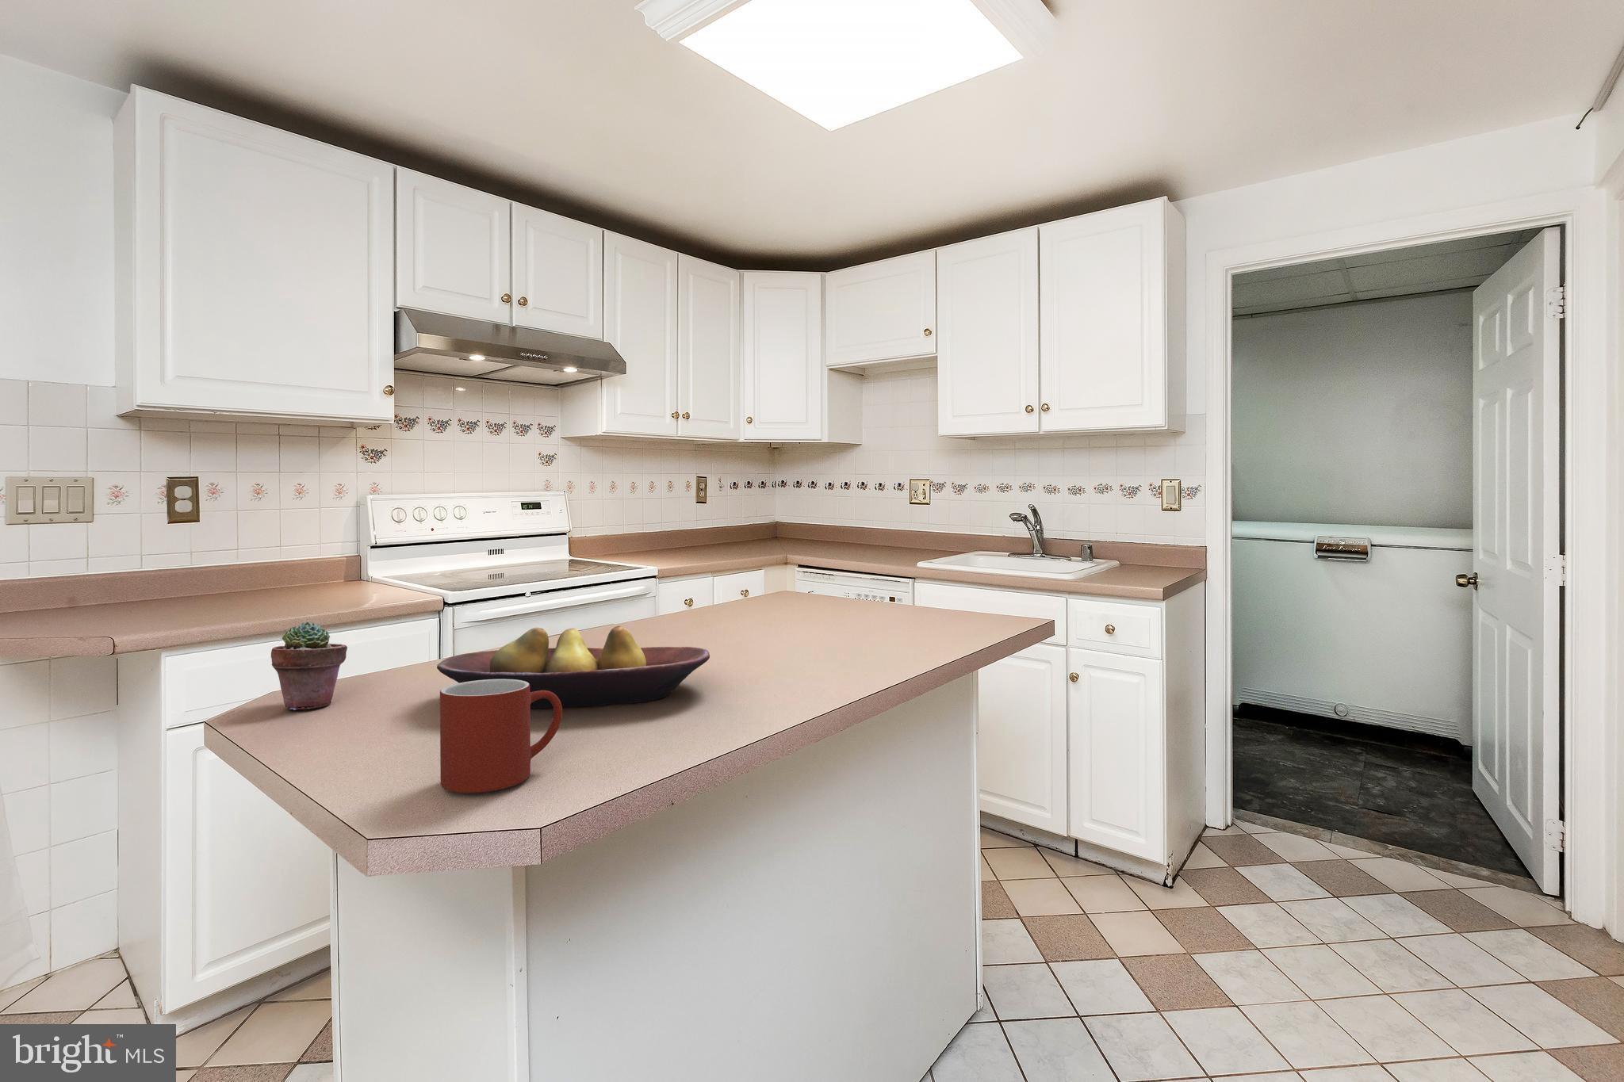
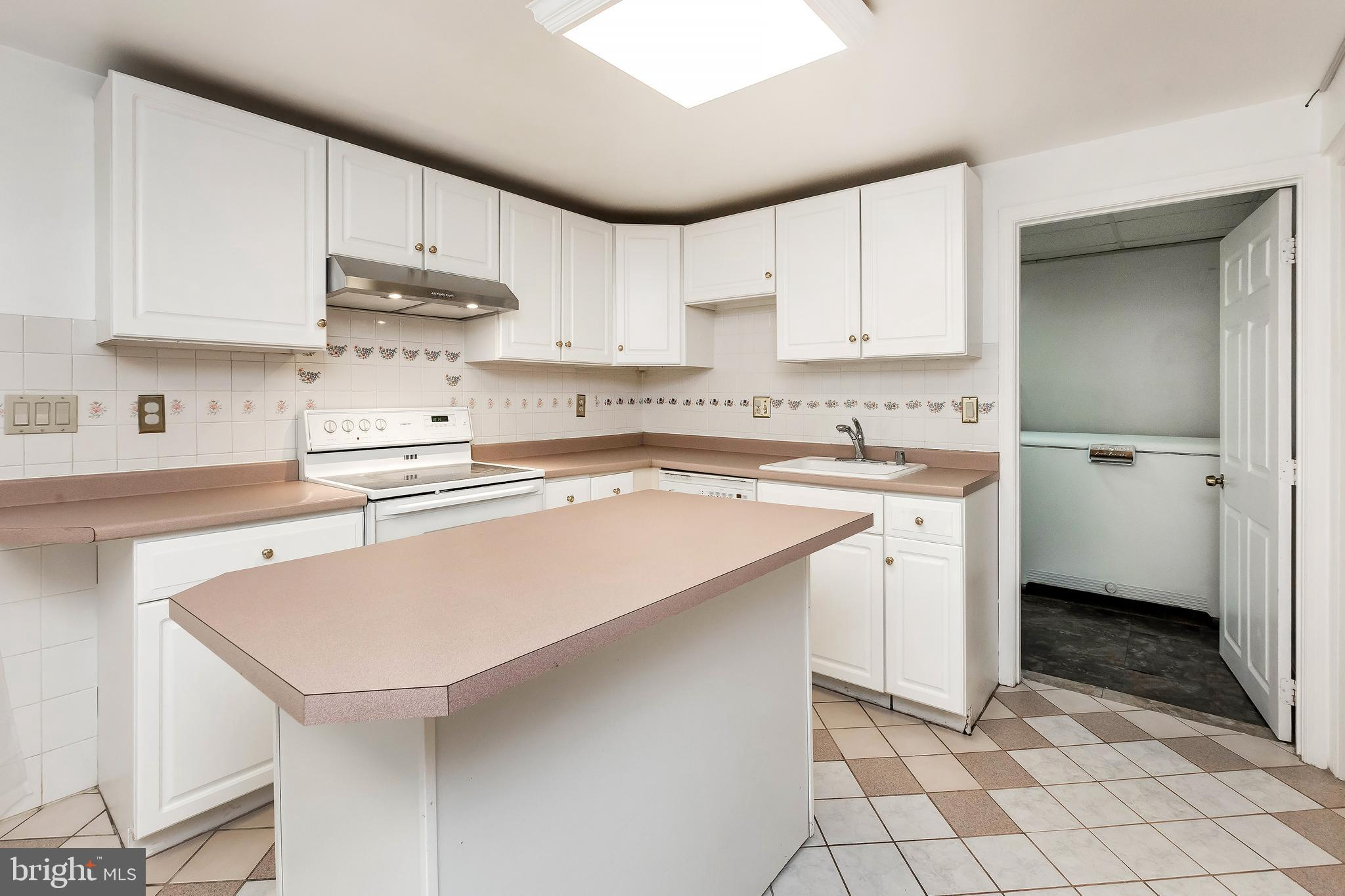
- potted succulent (308, 663)
- mug (502, 729)
- fruit bowl (580, 661)
